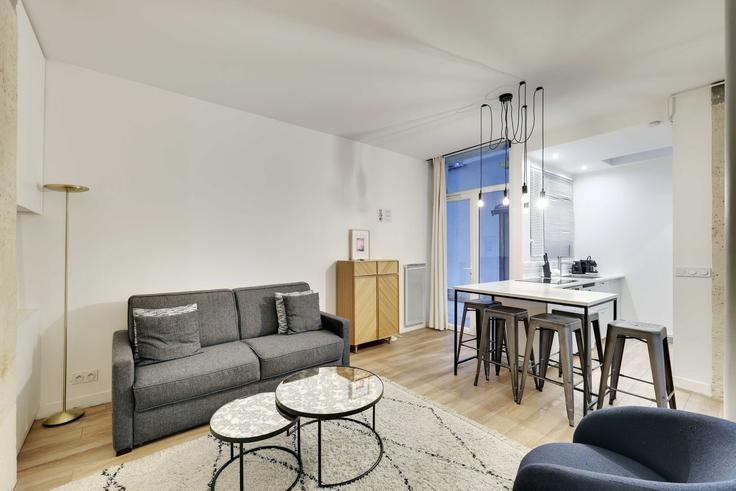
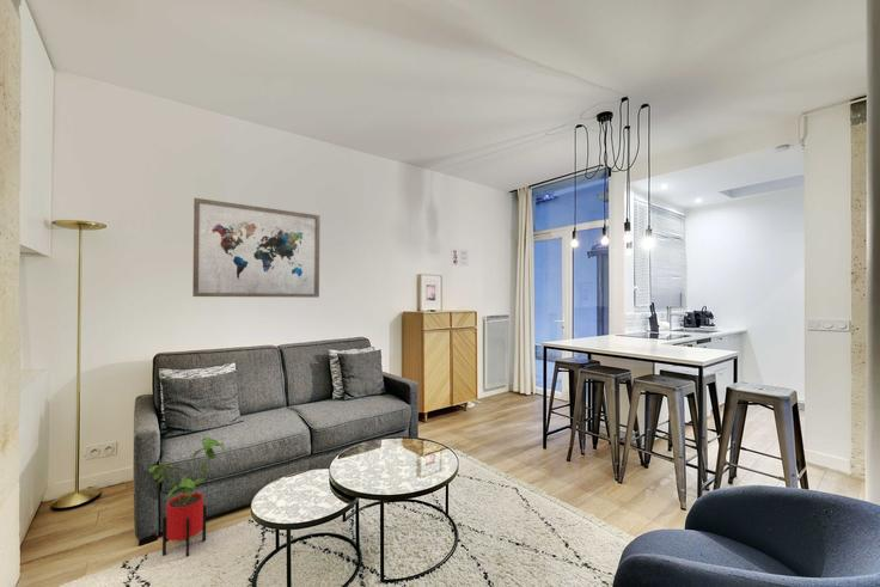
+ house plant (190, 494)
+ wall art (262, 252)
